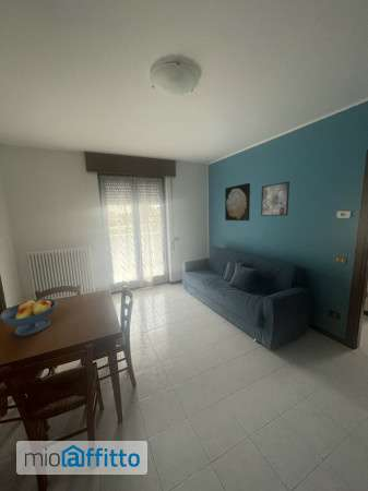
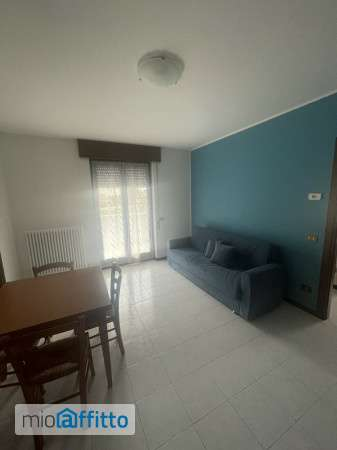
- wall art (236, 203)
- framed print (274, 200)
- fruit bowl (31, 314)
